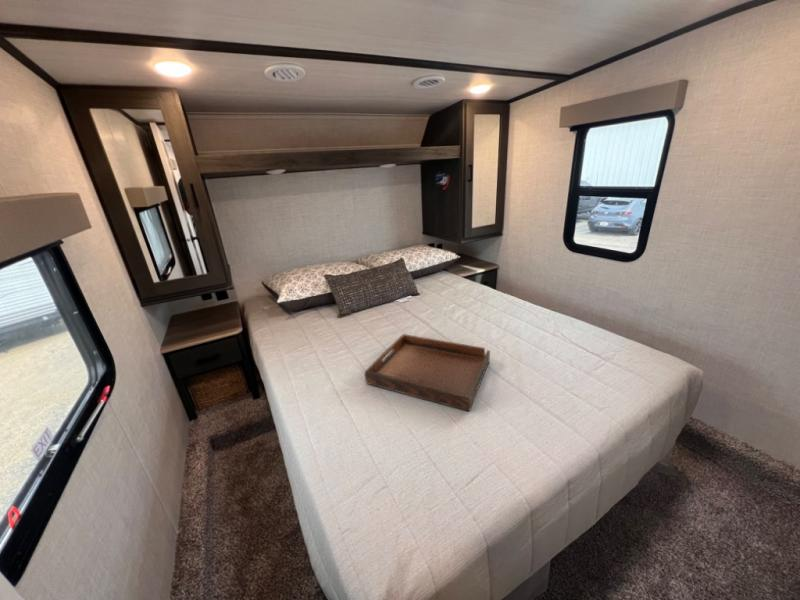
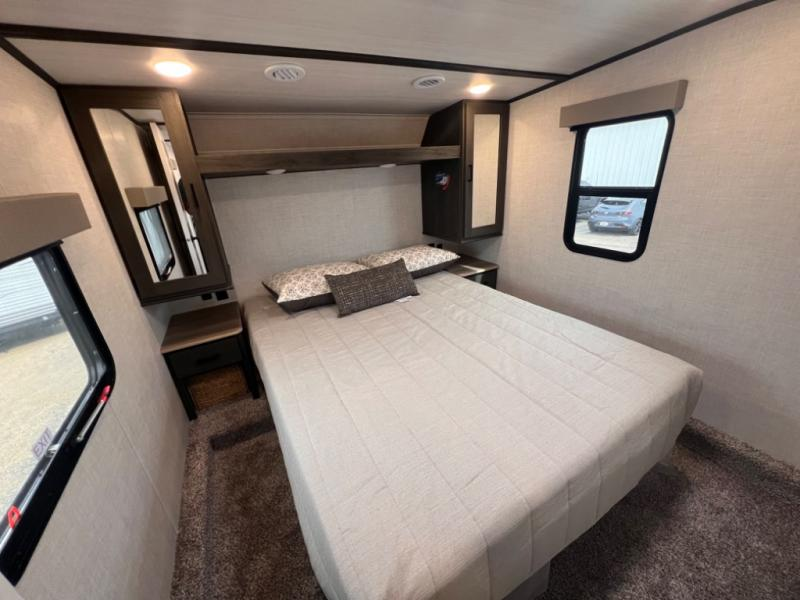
- serving tray (430, 365)
